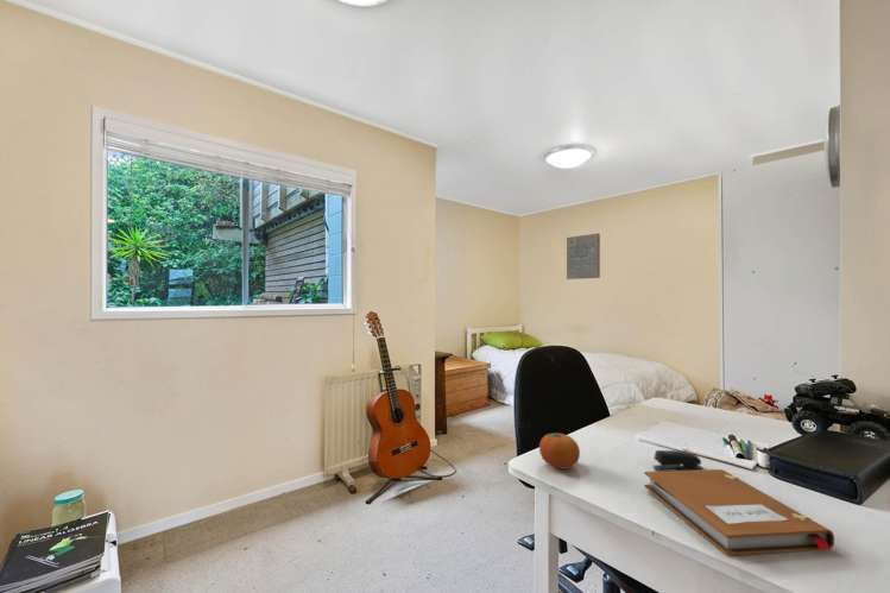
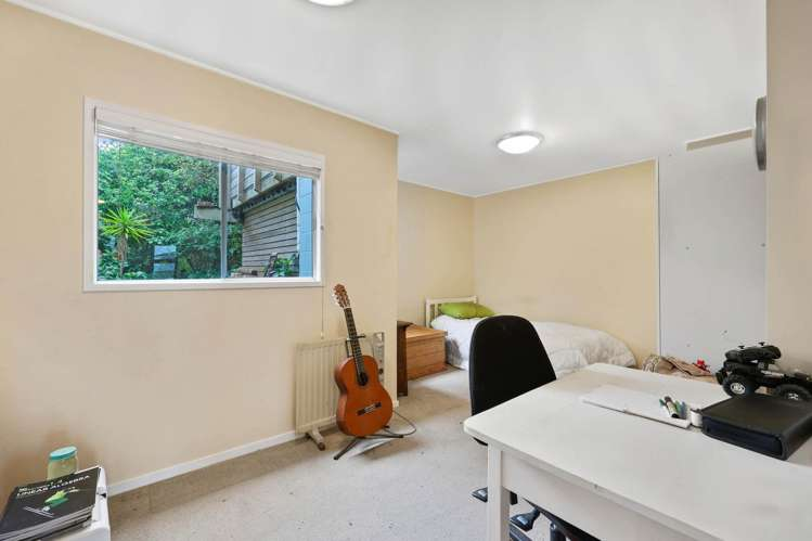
- notebook (728, 506)
- wall art (582, 257)
- fruit (558, 450)
- stapler (677, 459)
